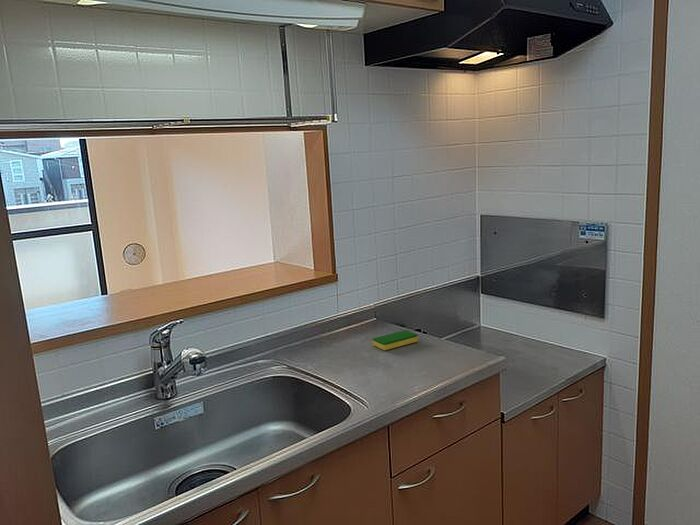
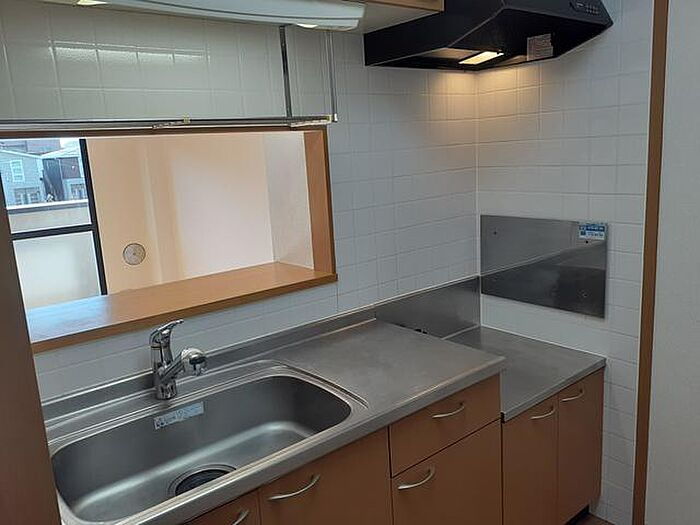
- dish sponge (395, 339)
